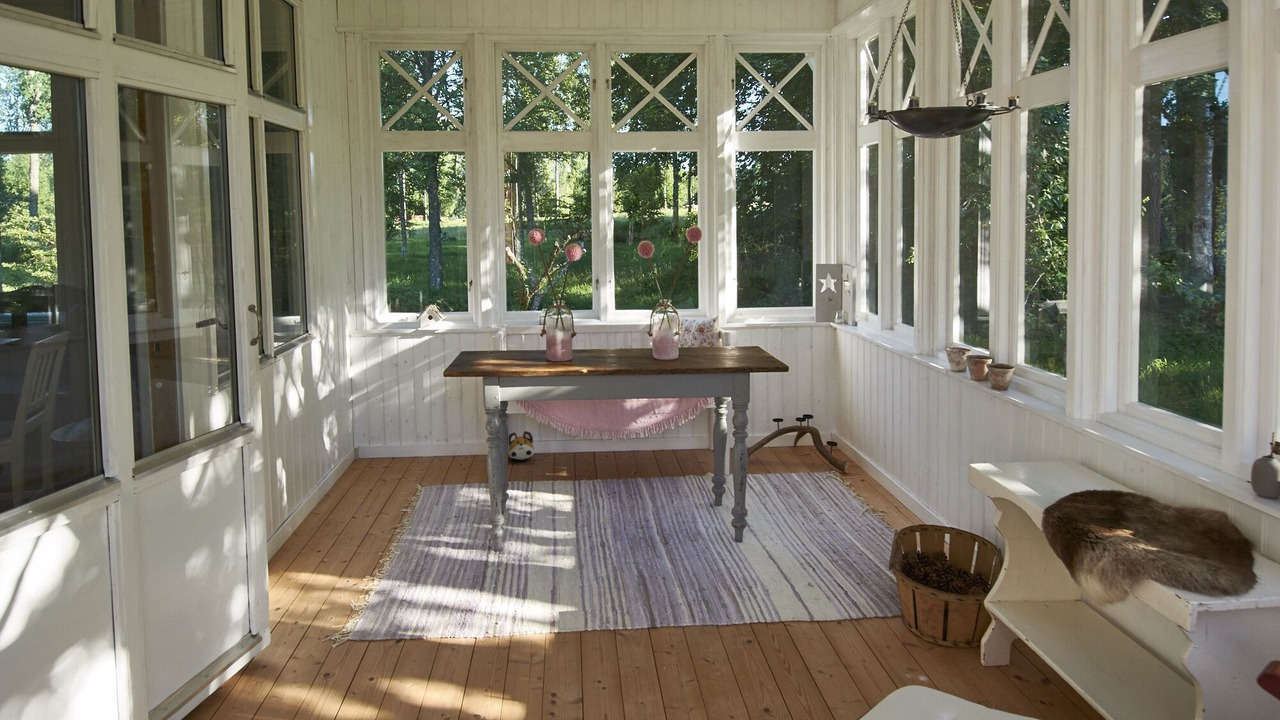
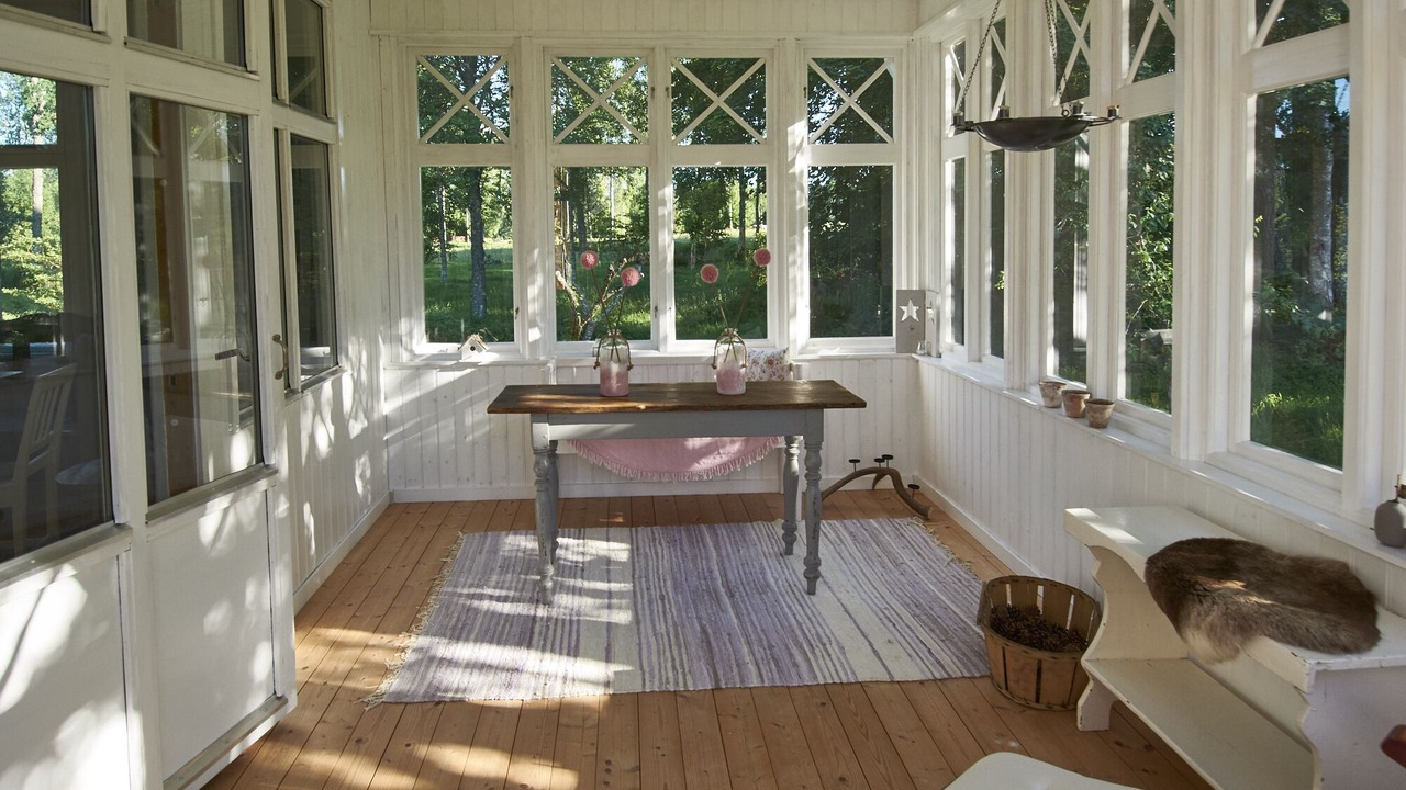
- plush toy (521, 444)
